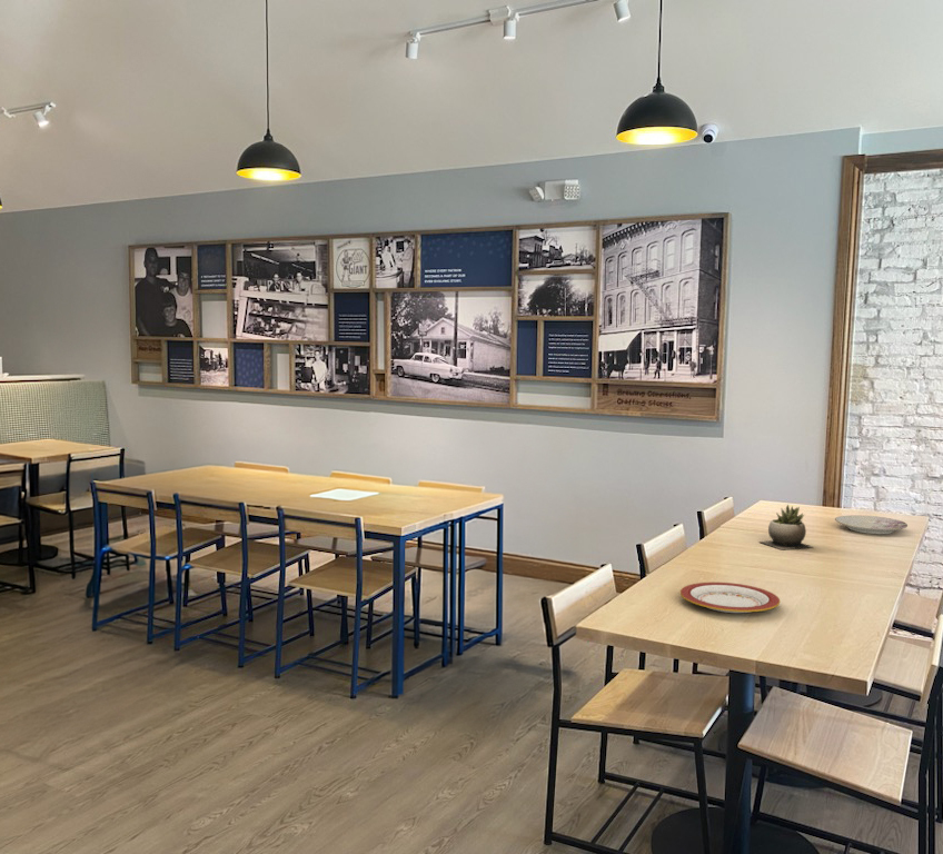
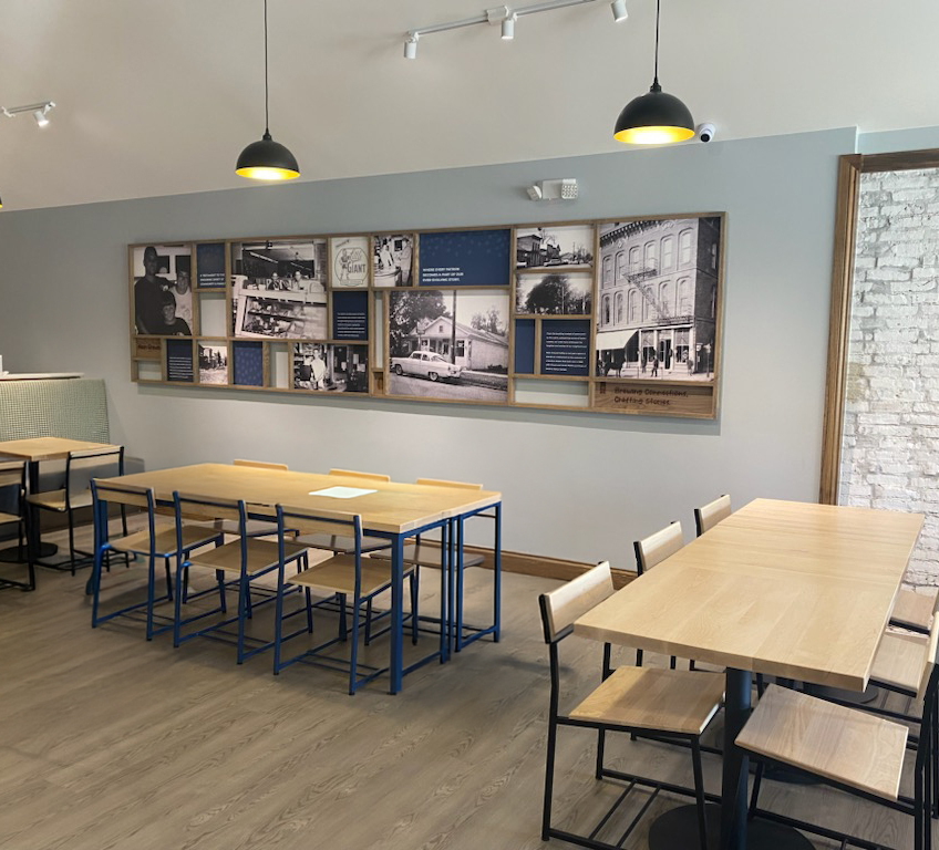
- succulent plant (786, 525)
- plate (870, 525)
- plate (728, 599)
